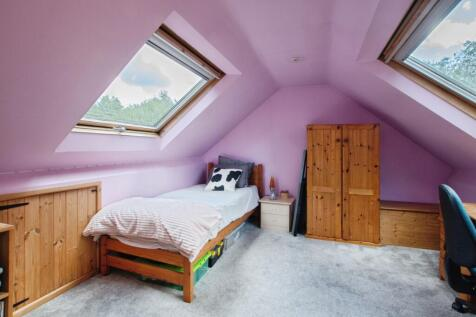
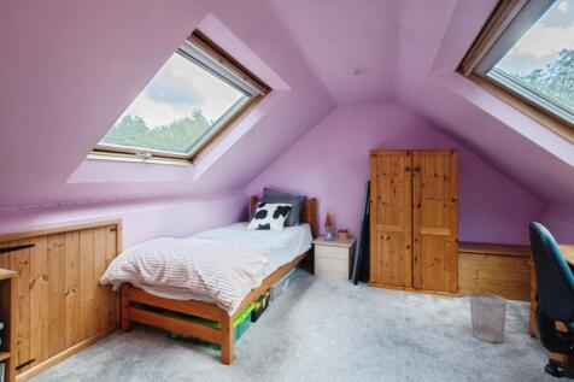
+ wastebasket (487, 317)
